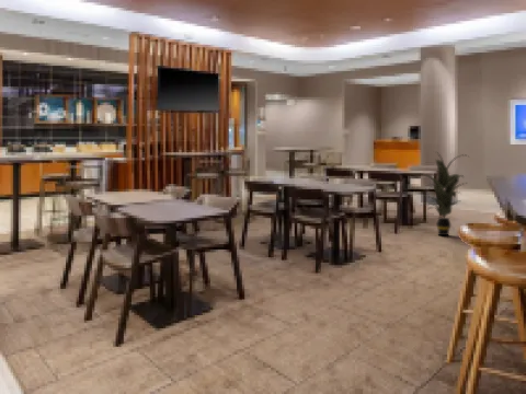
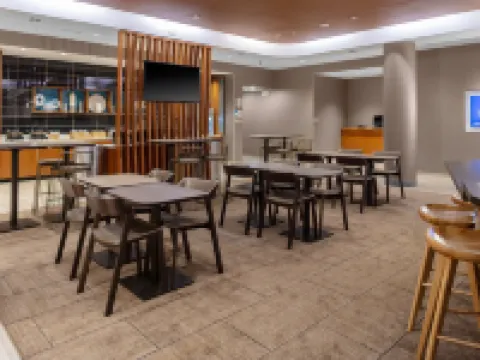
- indoor plant (442, 193)
